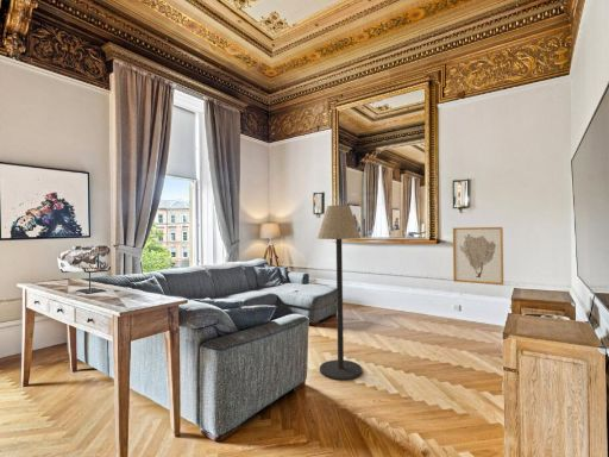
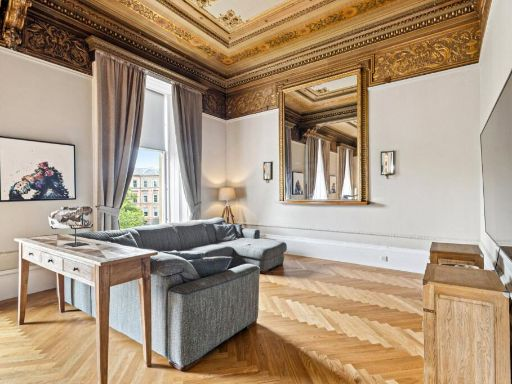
- floor lamp (339, 288)
- wall art (477, 255)
